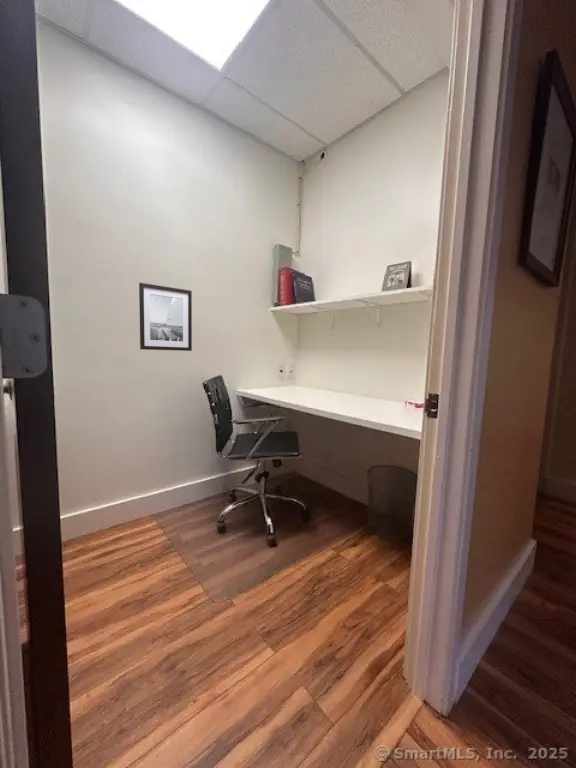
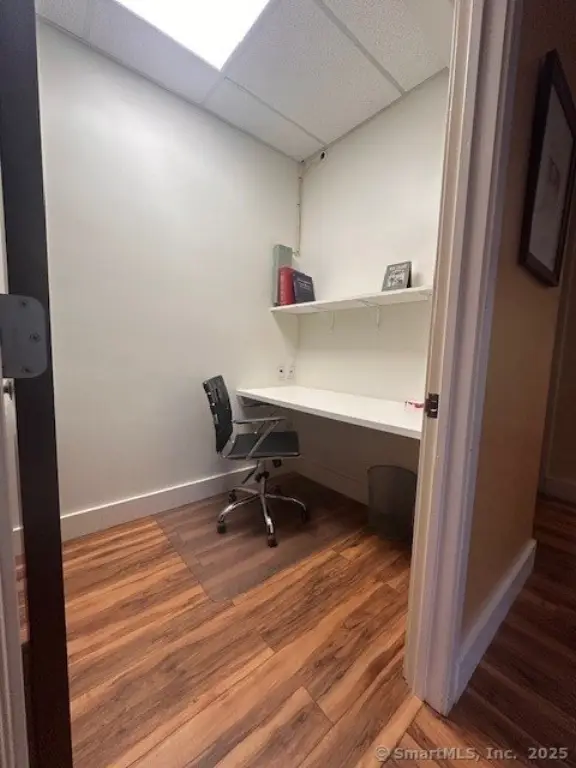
- wall art (166, 318)
